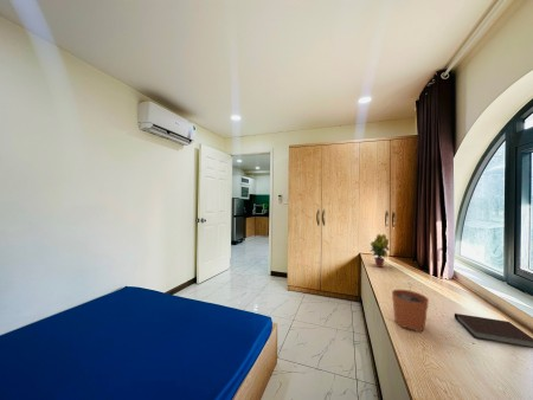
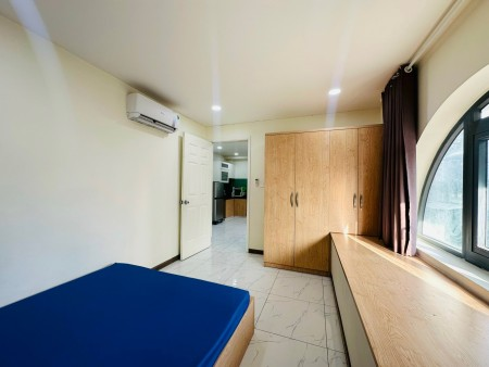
- notebook (492, 328)
- potted plant (379, 250)
- plant pot (409, 302)
